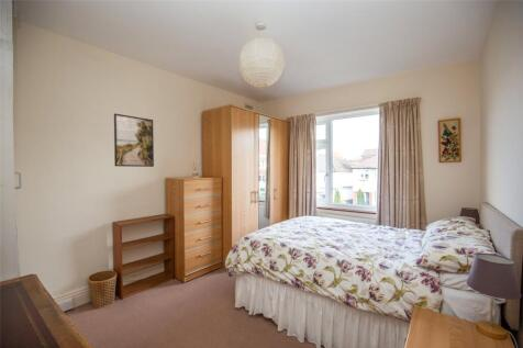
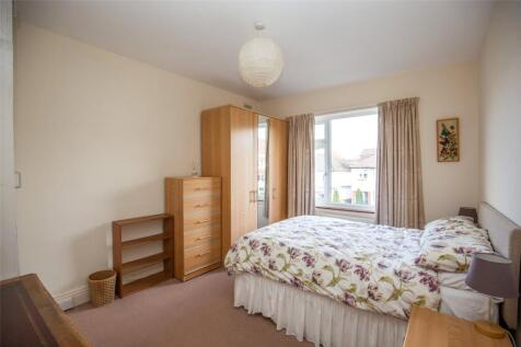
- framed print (134, 142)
